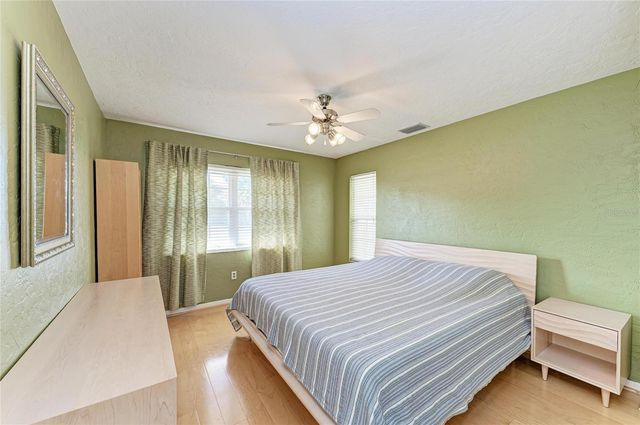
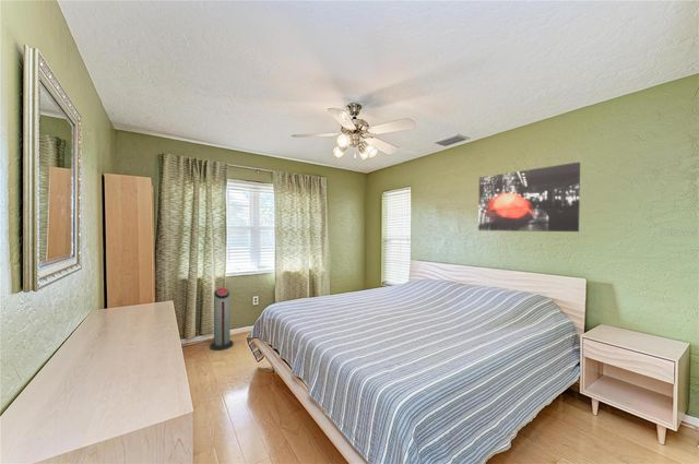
+ wall art (522, 201)
+ air purifier (222, 317)
